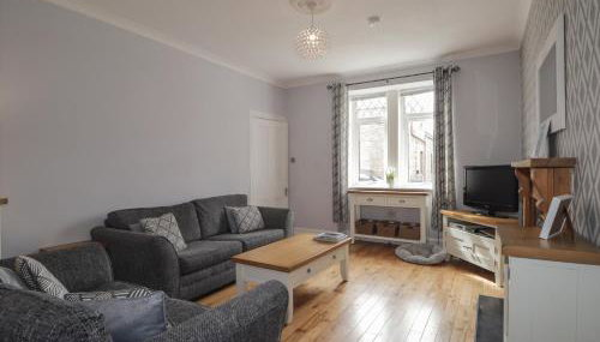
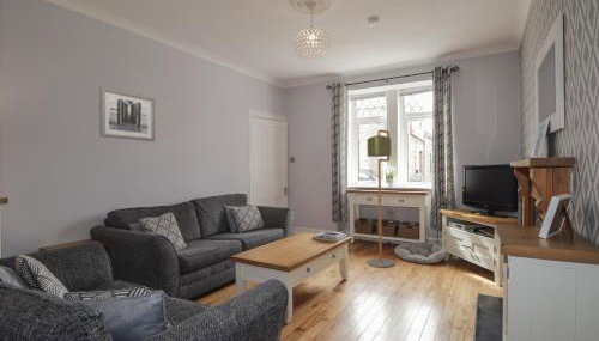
+ floor lamp (380, 196)
+ wall art (128, 115)
